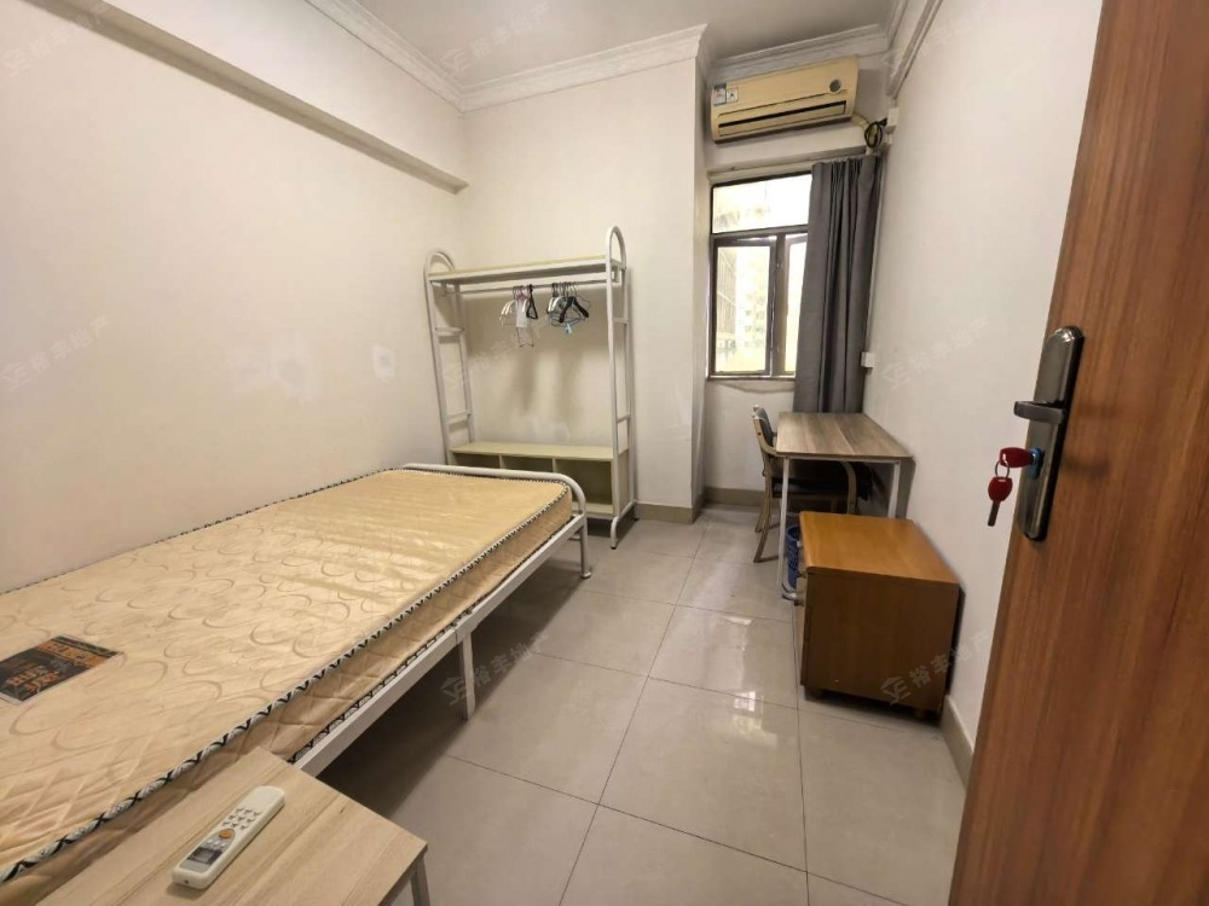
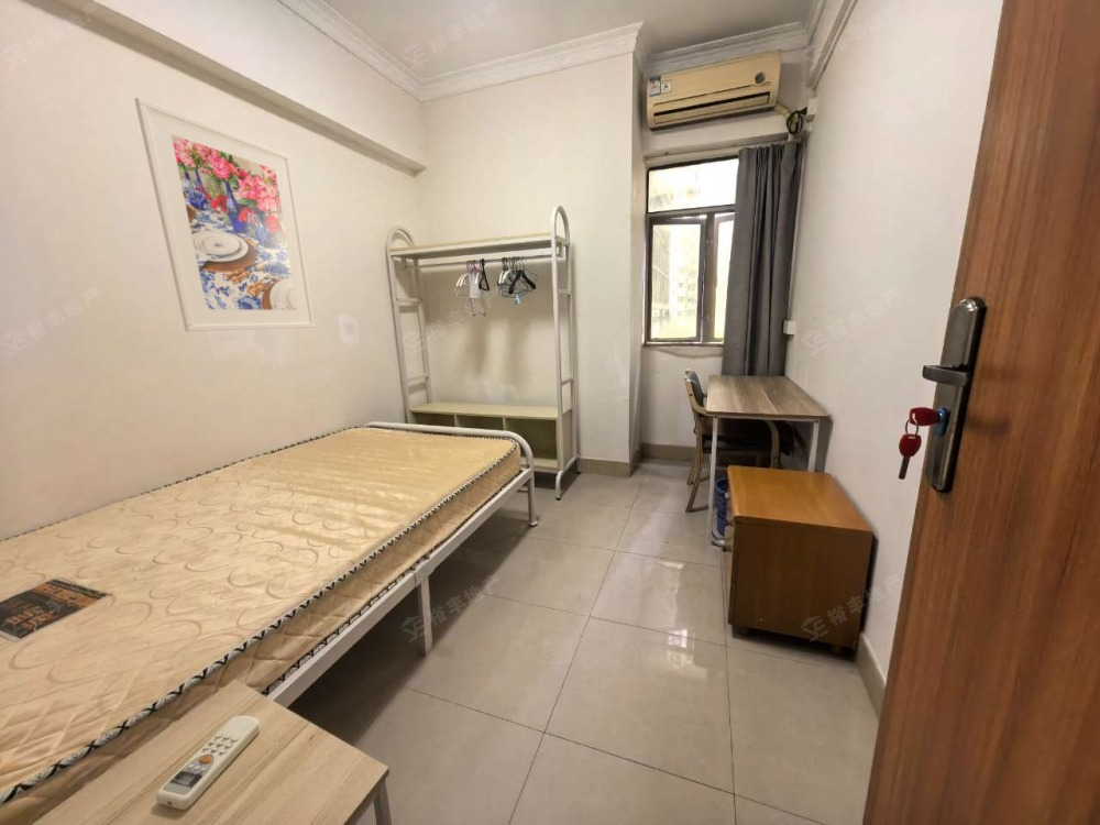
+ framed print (242, 234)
